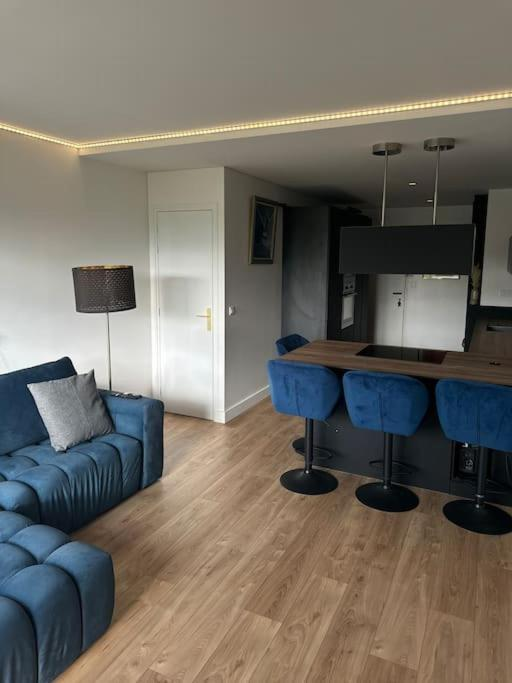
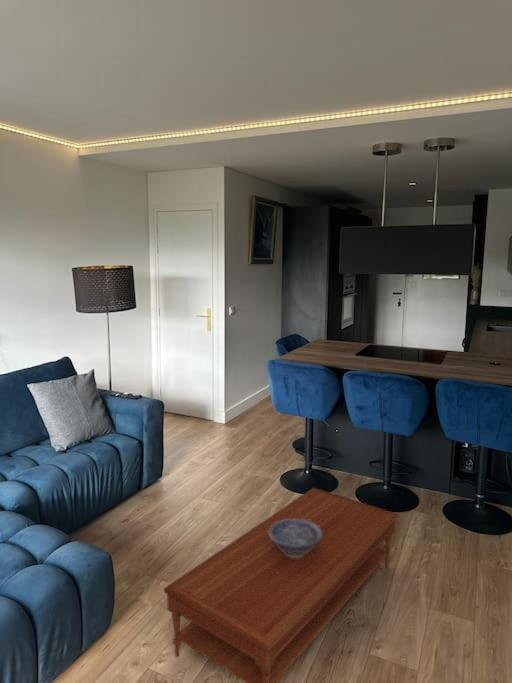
+ decorative bowl (294, 541)
+ coffee table (296, 576)
